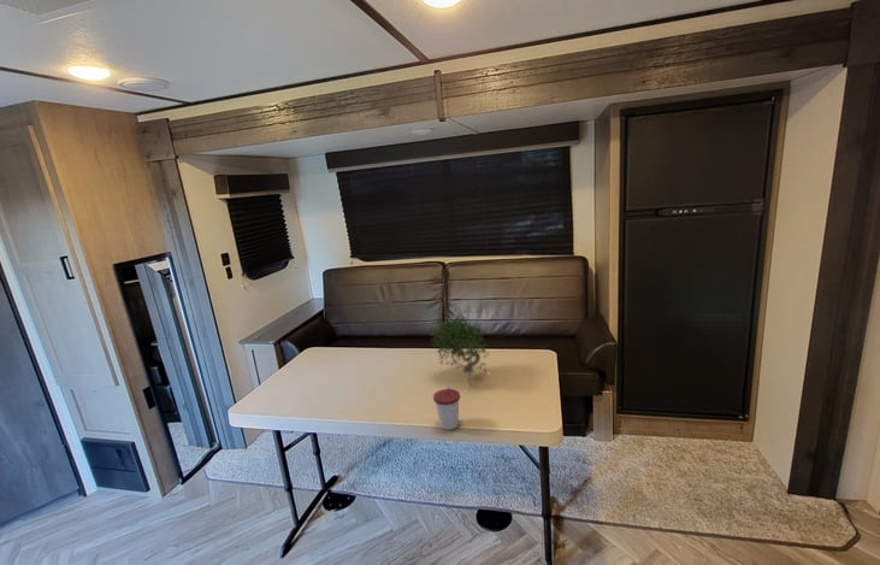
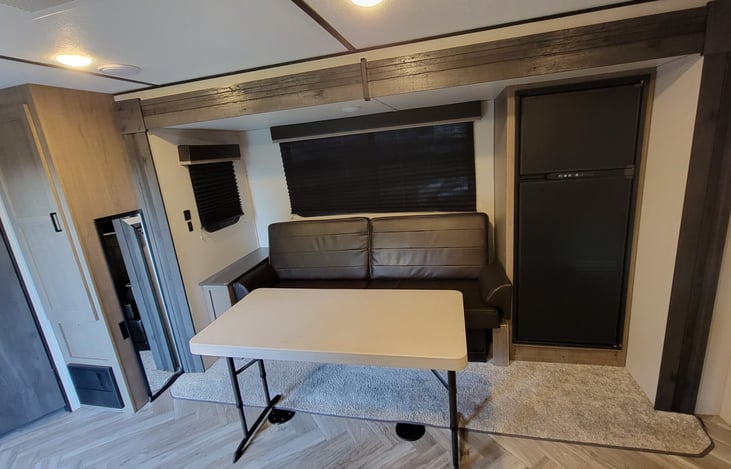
- plant (463, 343)
- cup (447, 406)
